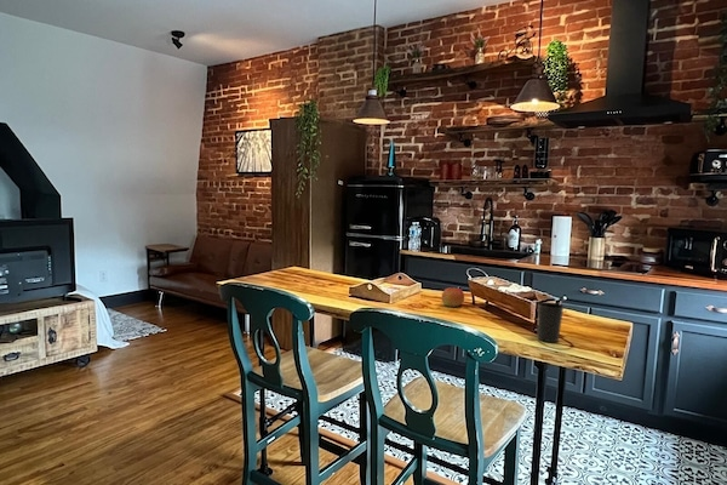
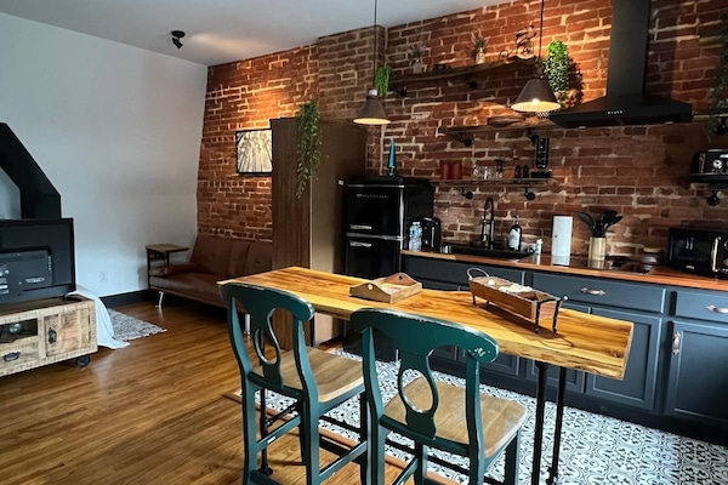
- cup (549, 321)
- apple (452, 296)
